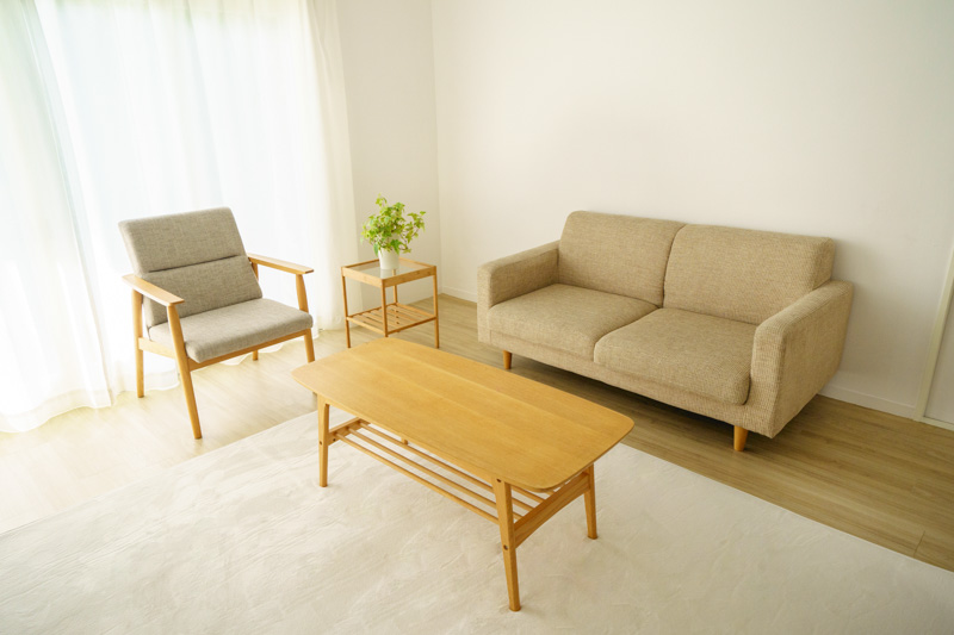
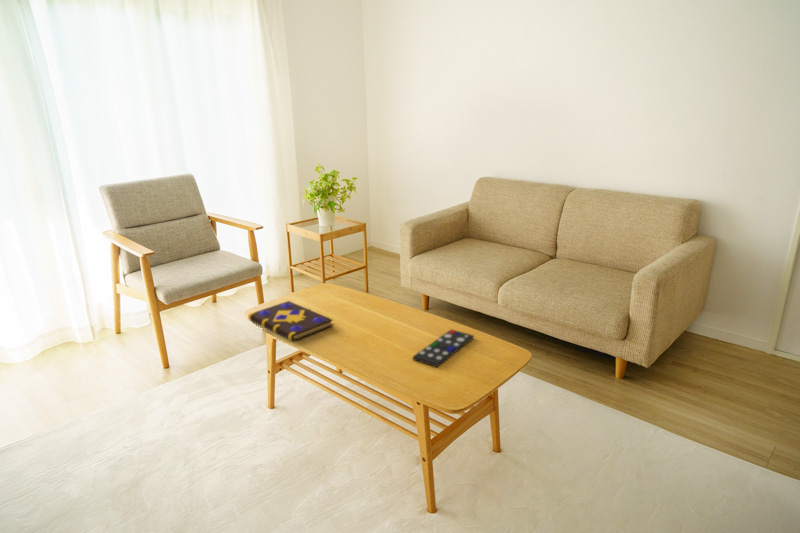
+ book (292, 317)
+ remote control (444, 346)
